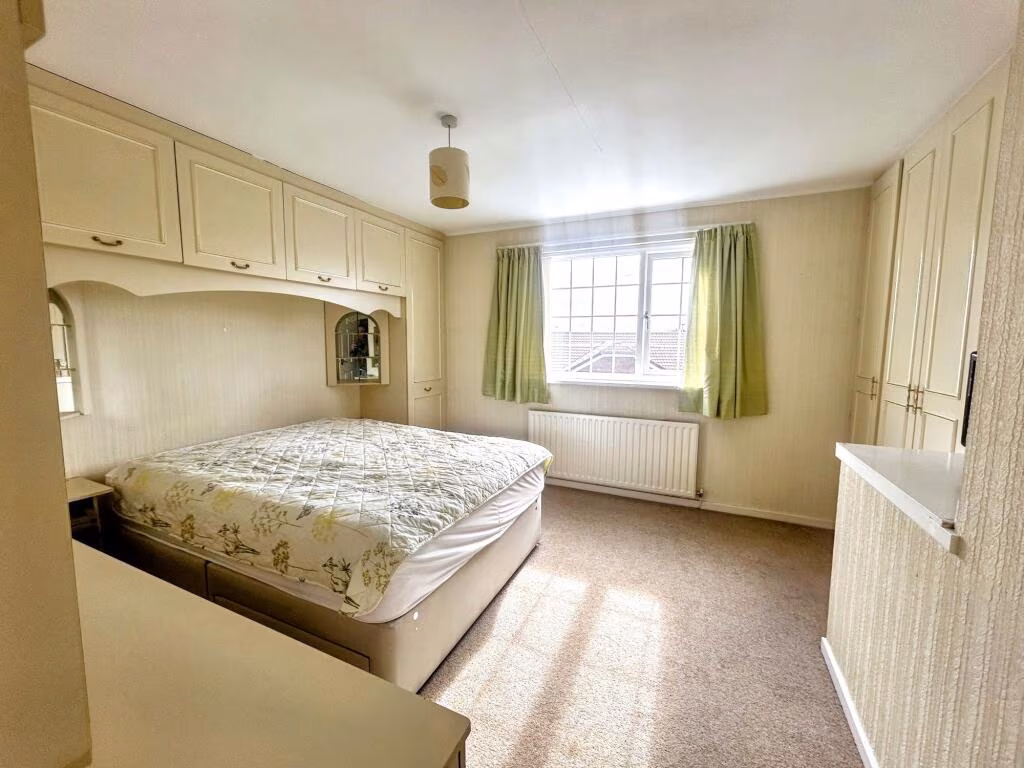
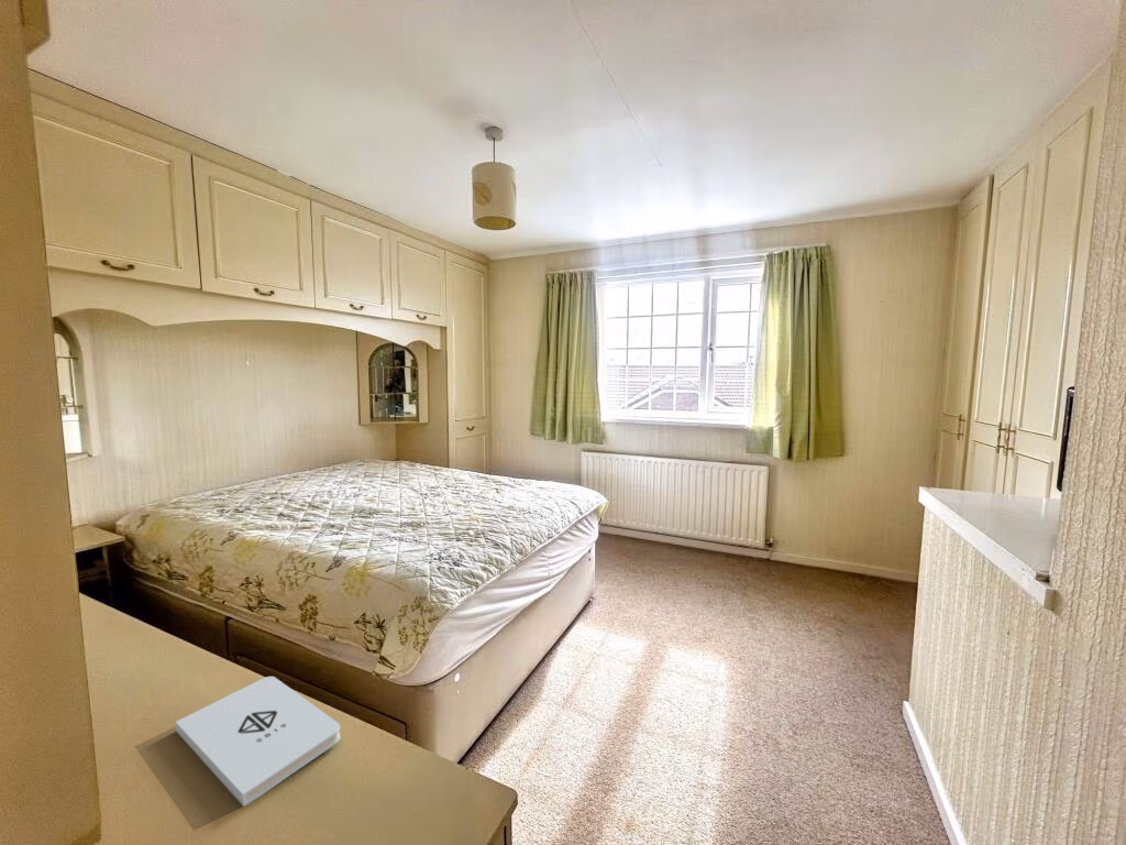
+ notepad (260, 729)
